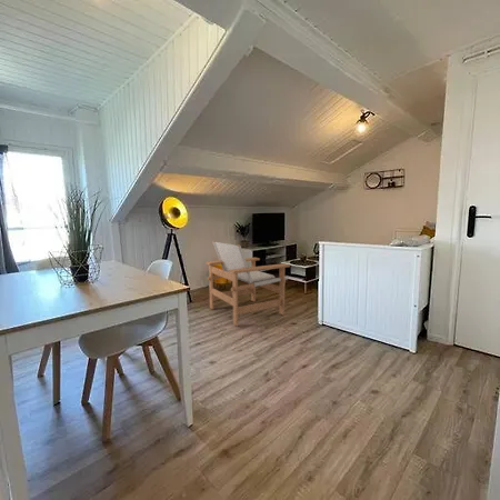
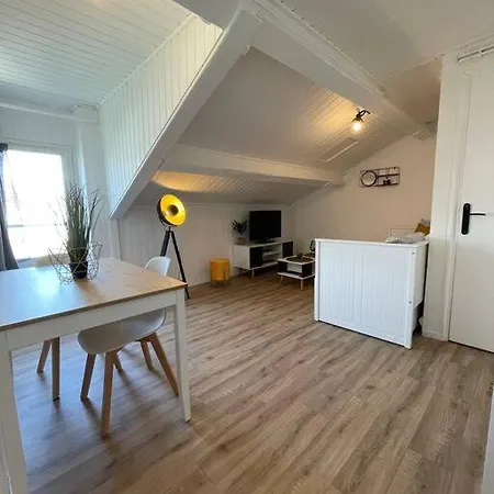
- lounge chair (247, 277)
